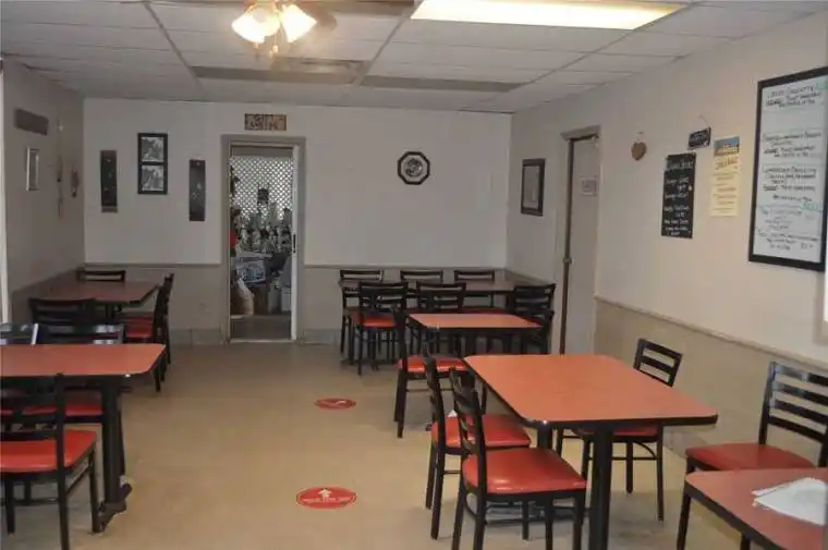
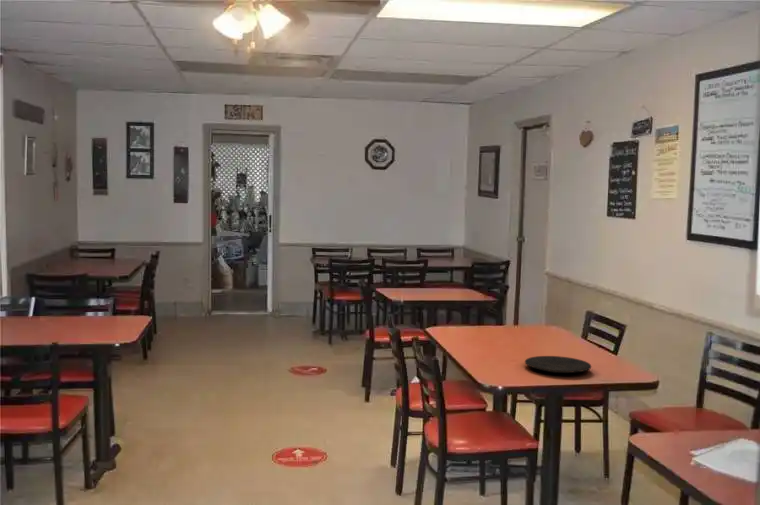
+ plate (557, 366)
